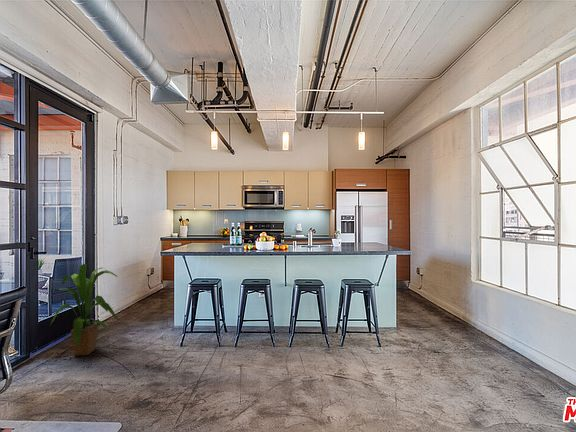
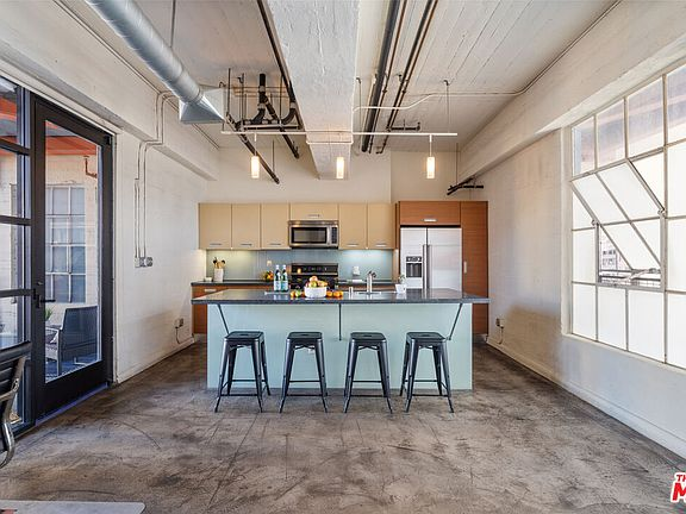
- house plant (89, 304)
